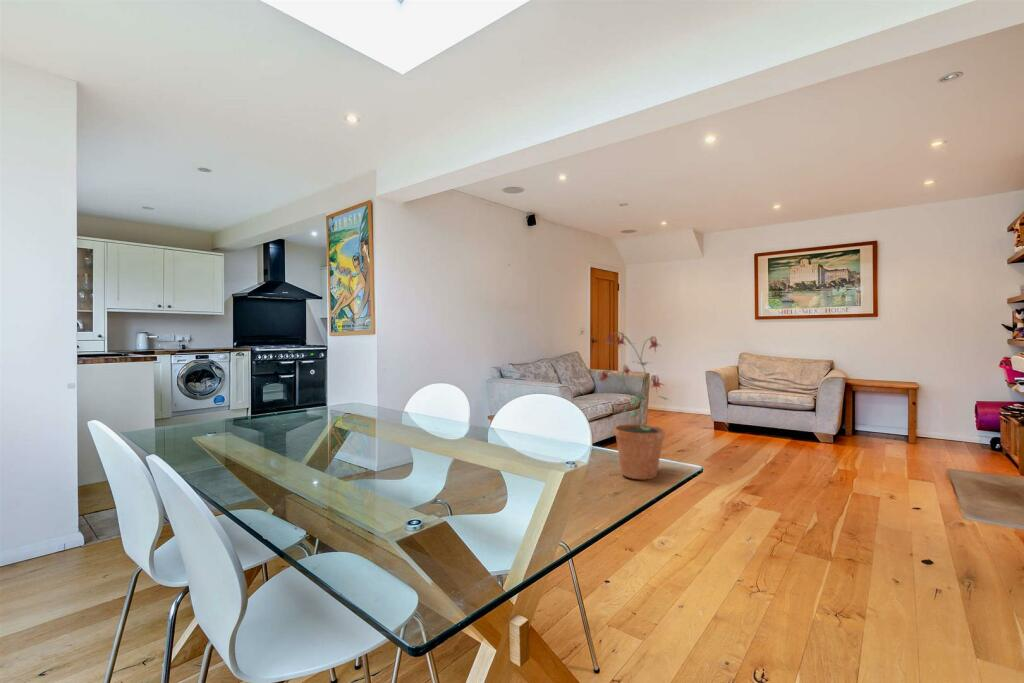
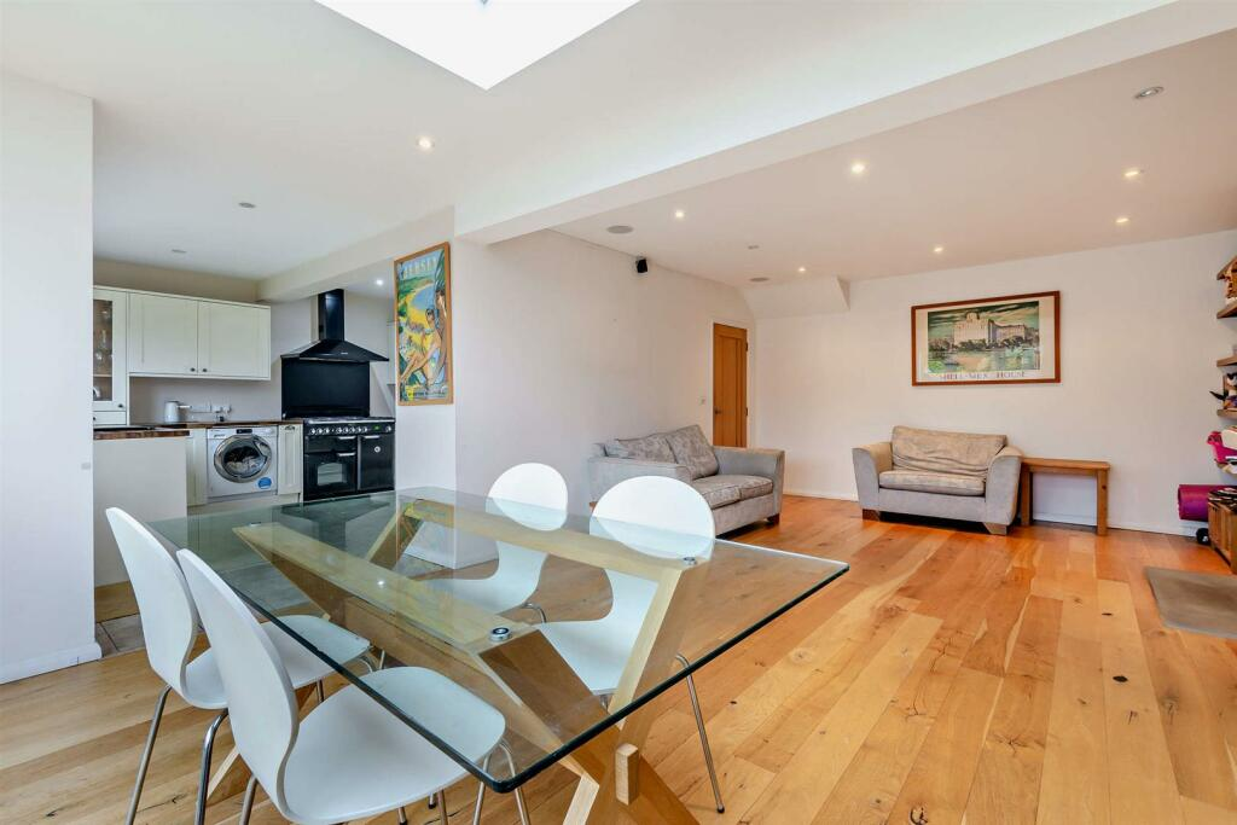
- potted plant (637, 401)
